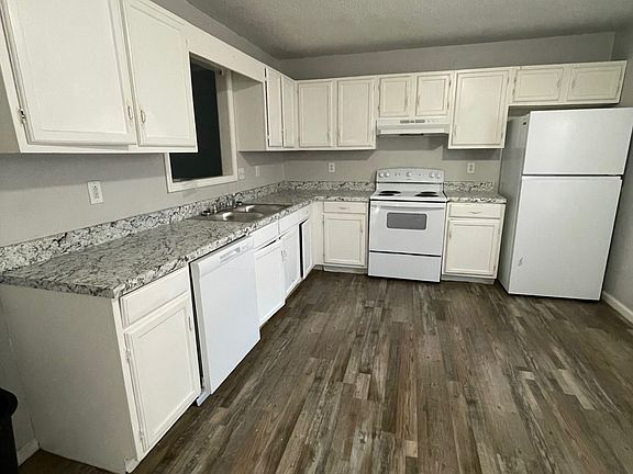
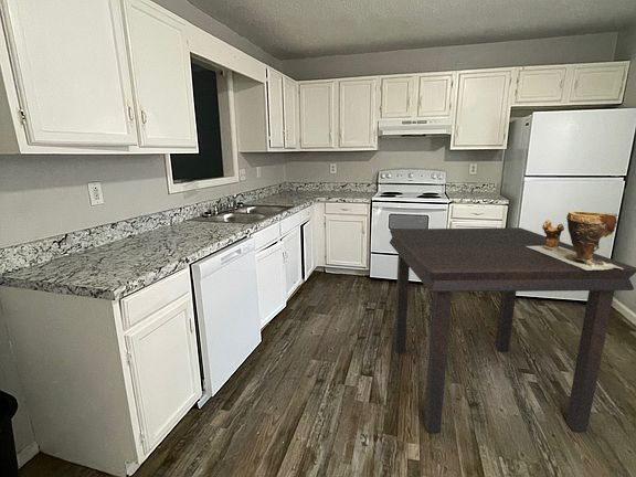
+ dining table (498, 319)
+ clay pot (571, 233)
